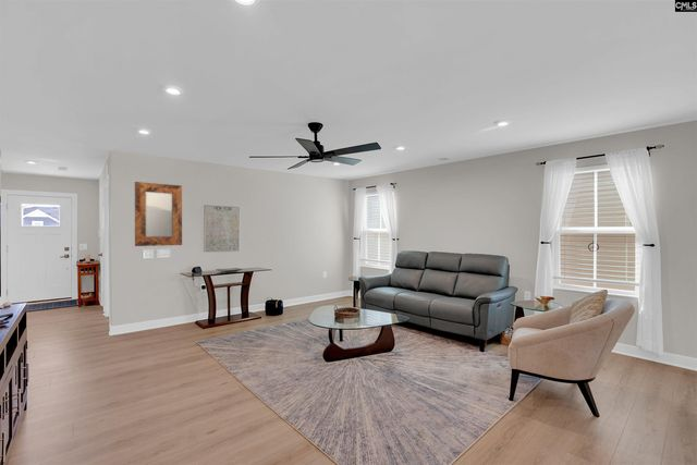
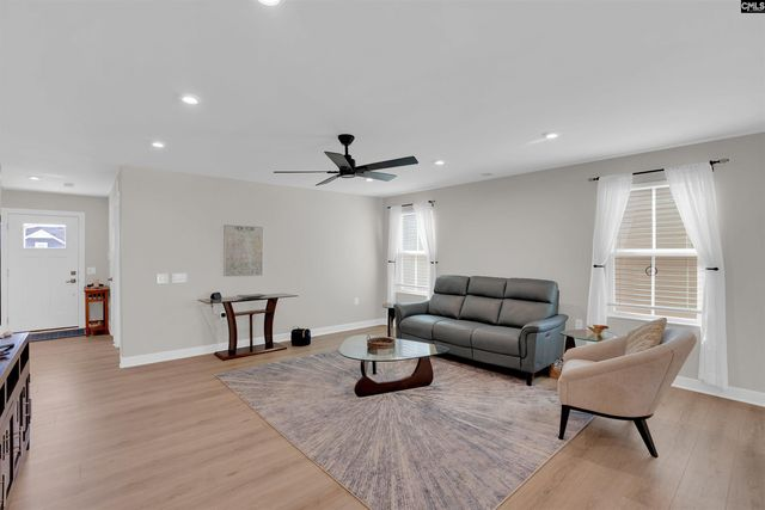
- home mirror (159, 215)
